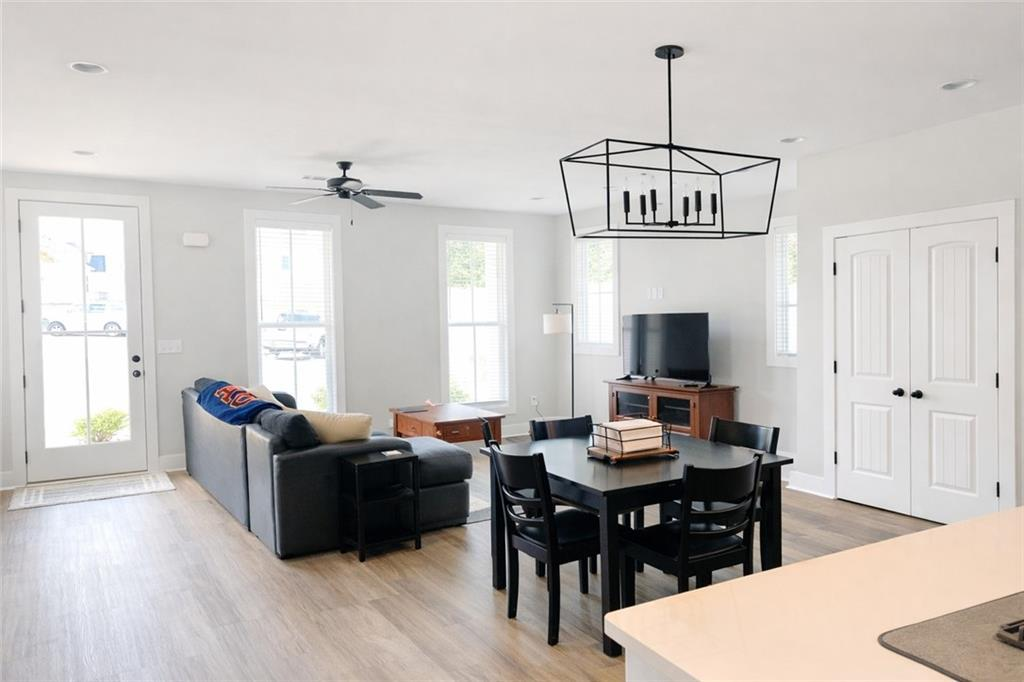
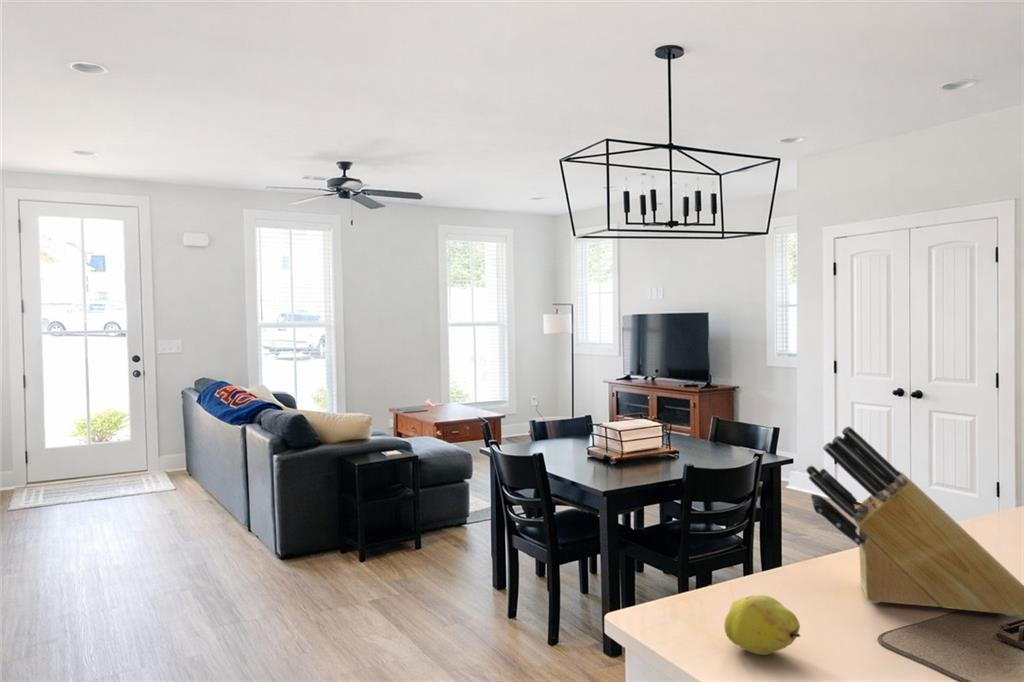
+ fruit (763, 624)
+ knife block (913, 512)
